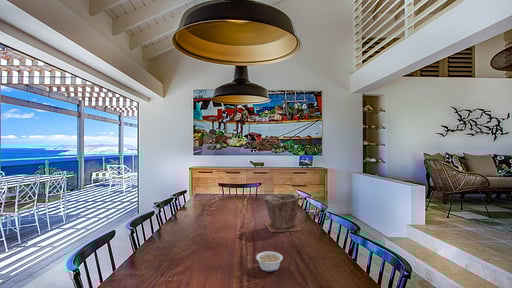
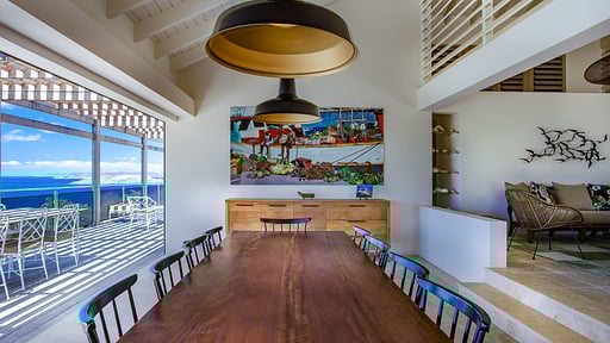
- plant pot (282, 211)
- legume (269, 261)
